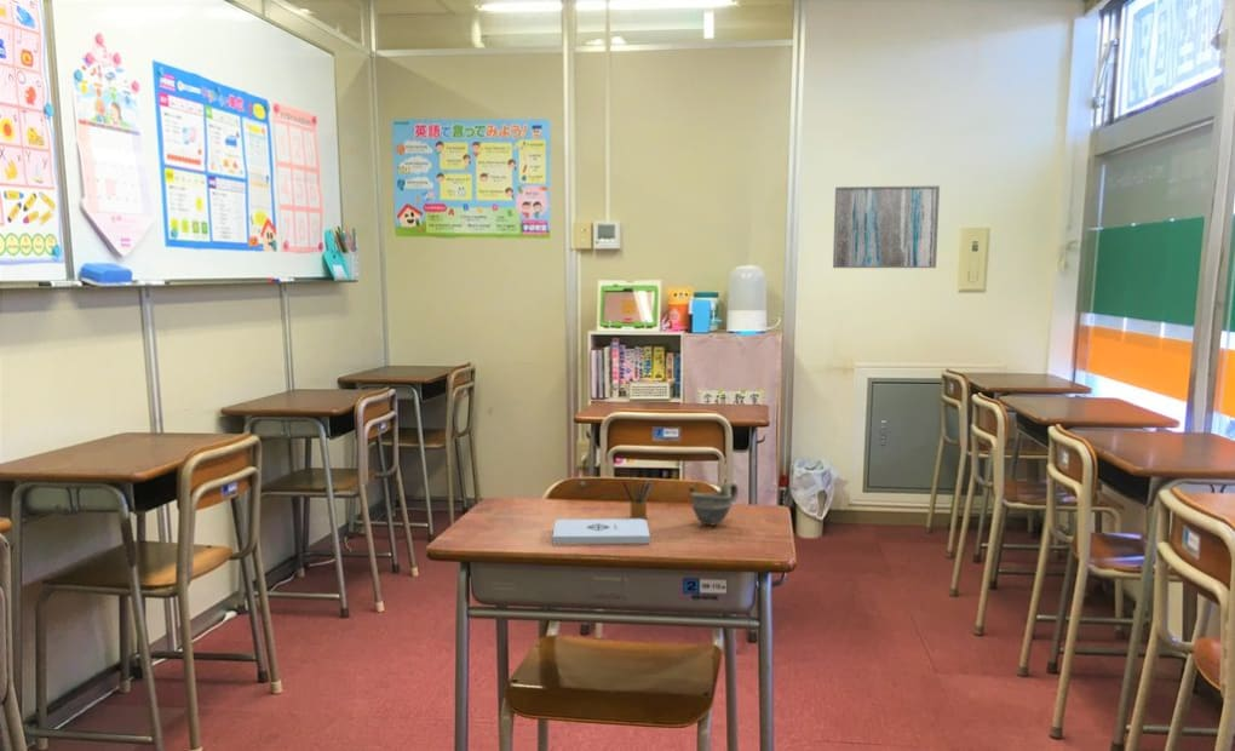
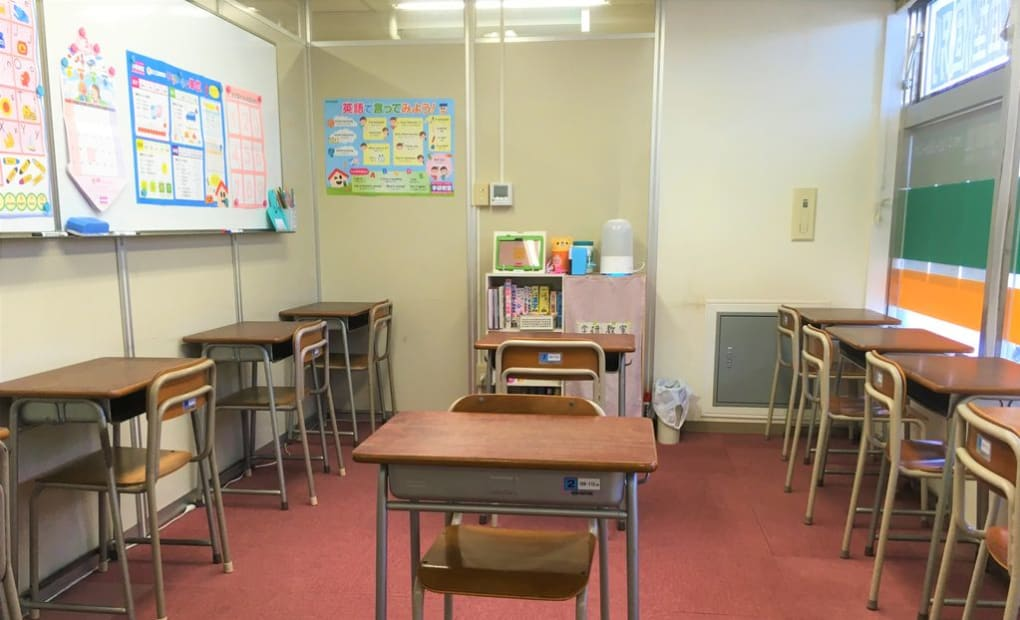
- pencil box (637, 497)
- notepad (601, 531)
- wall art (885, 227)
- cup (714, 504)
